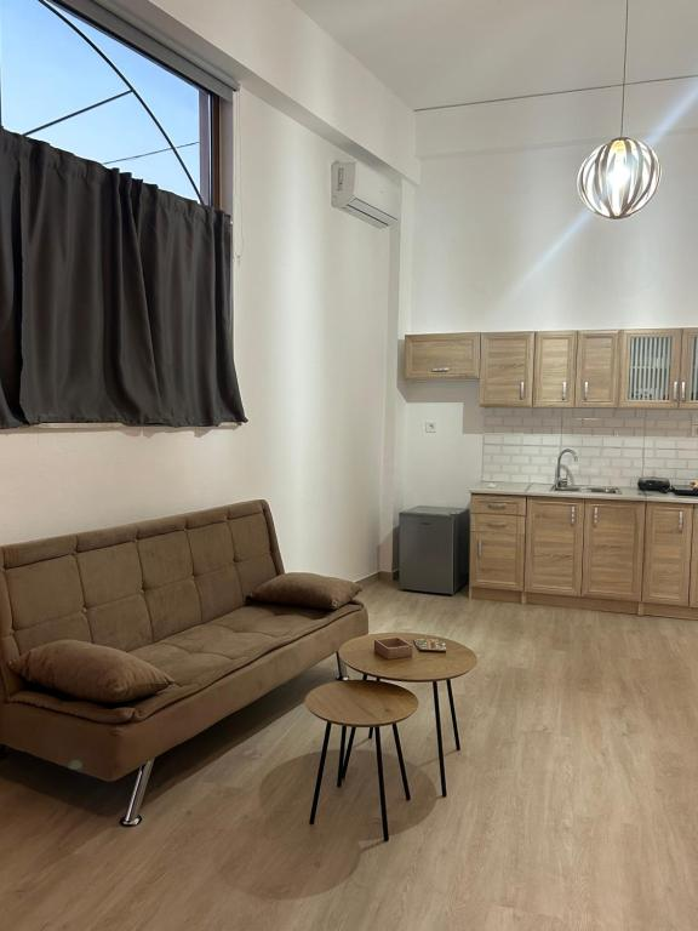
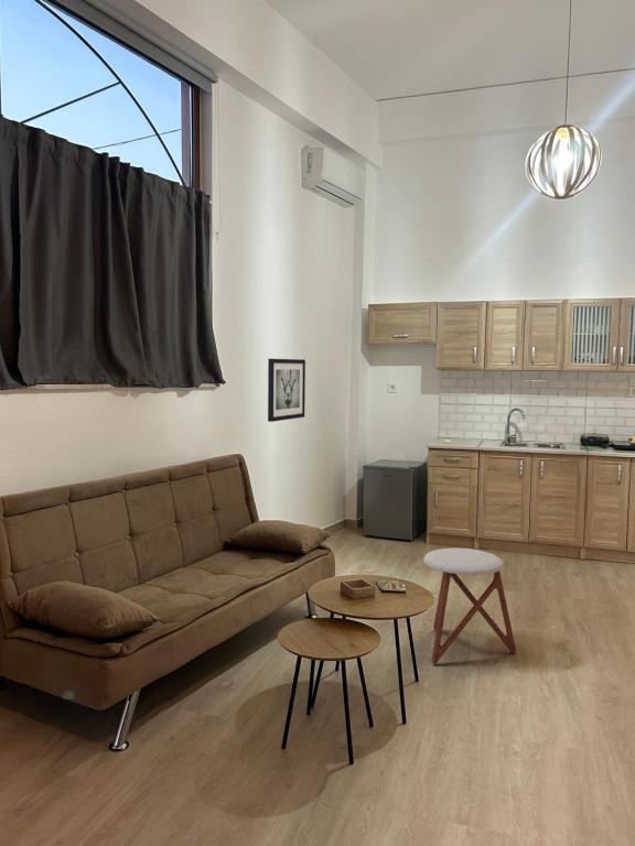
+ stool (471, 601)
+ wall art (287, 389)
